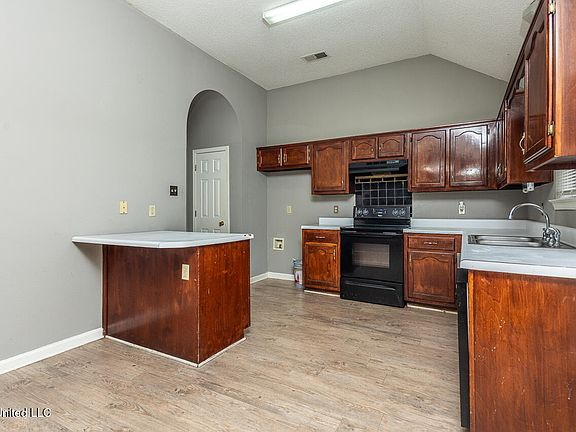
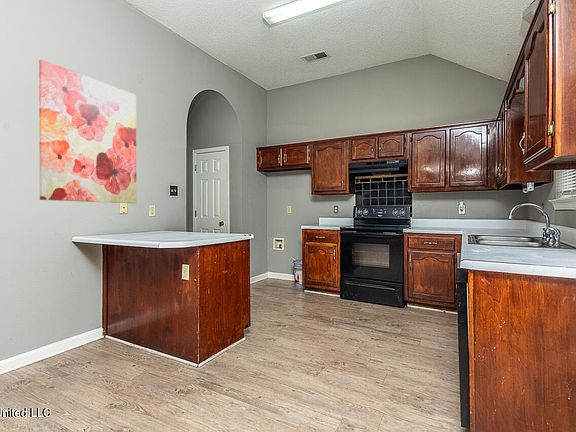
+ wall art (93, 140)
